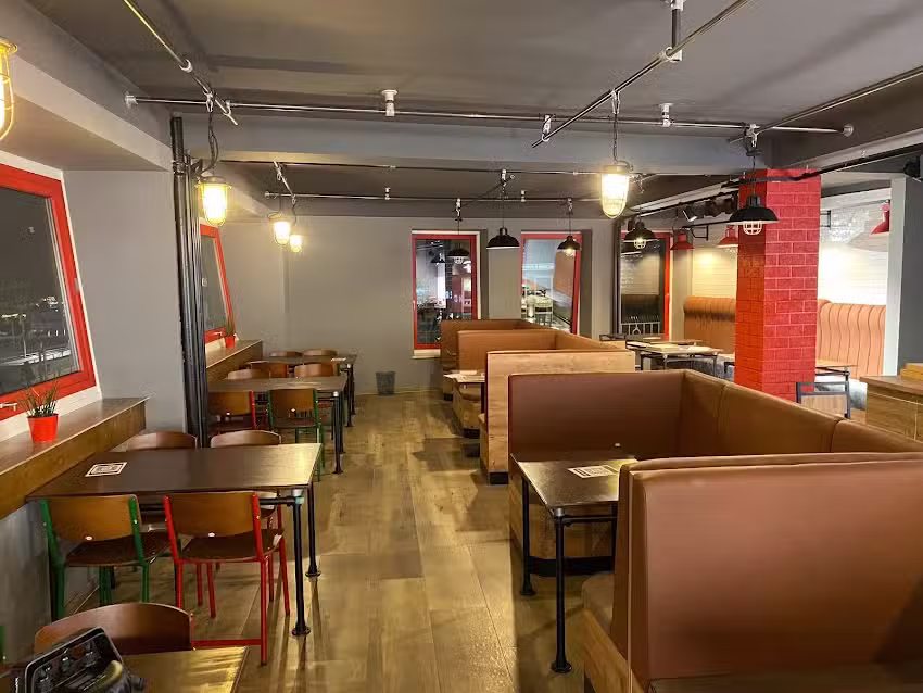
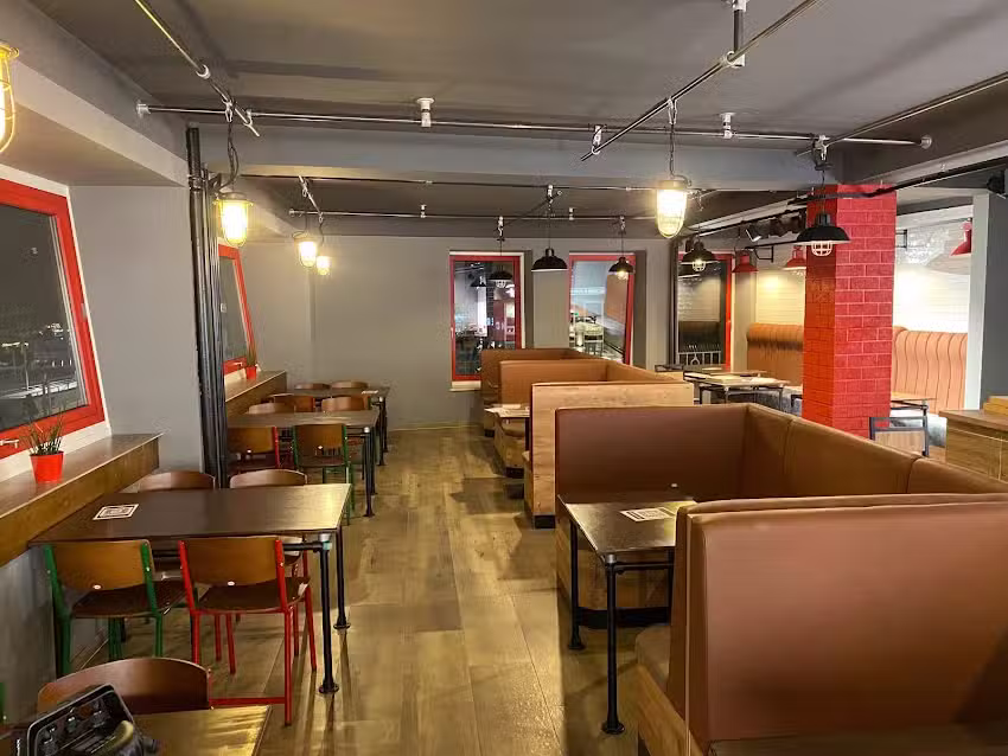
- waste bin (385, 383)
